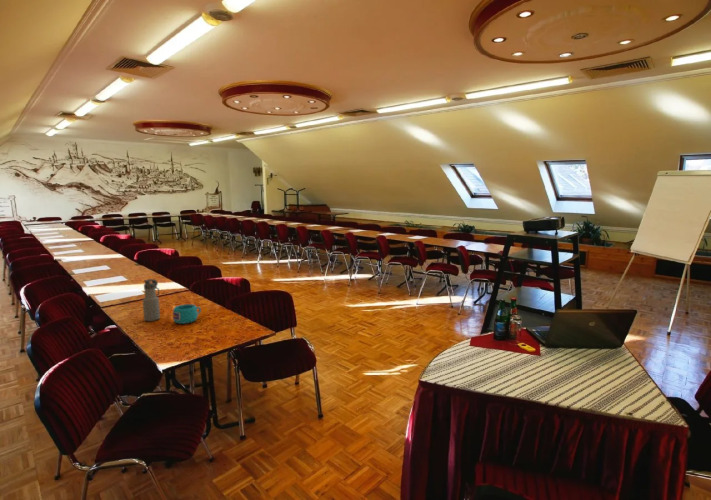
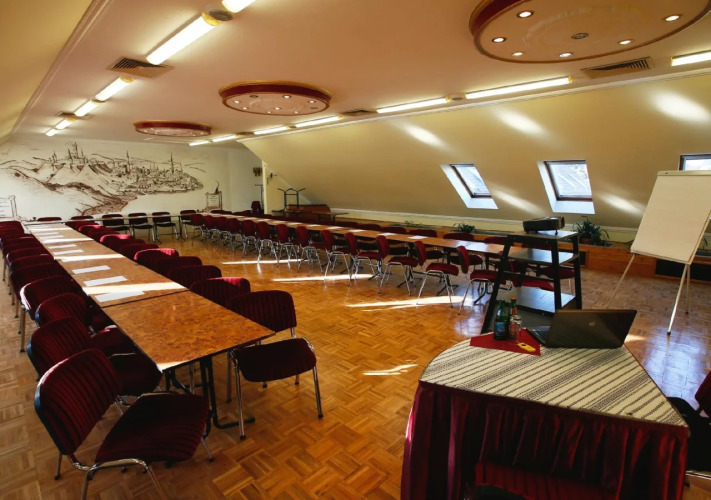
- cup (188, 313)
- water bottle (150, 299)
